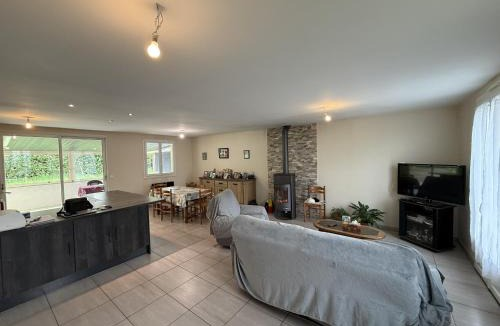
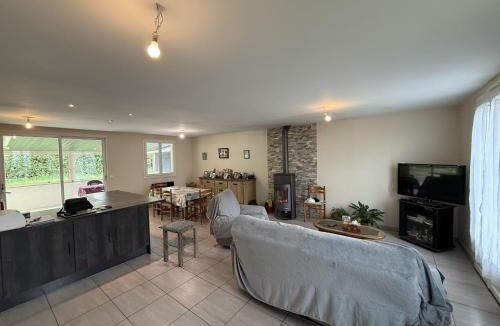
+ side table (181, 241)
